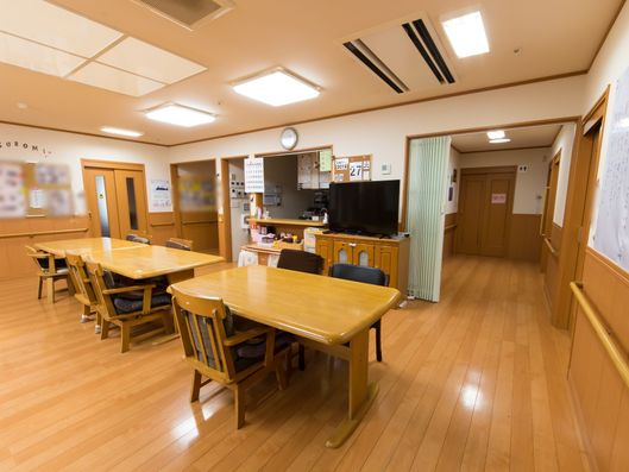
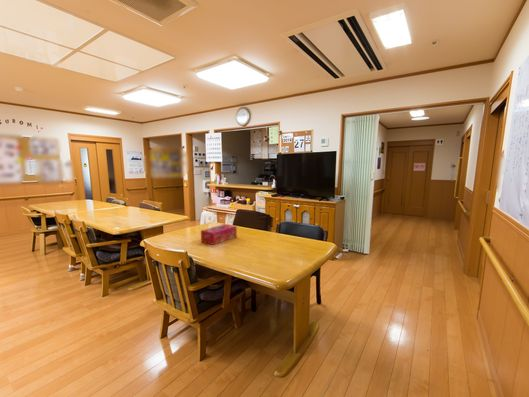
+ tissue box (219, 233)
